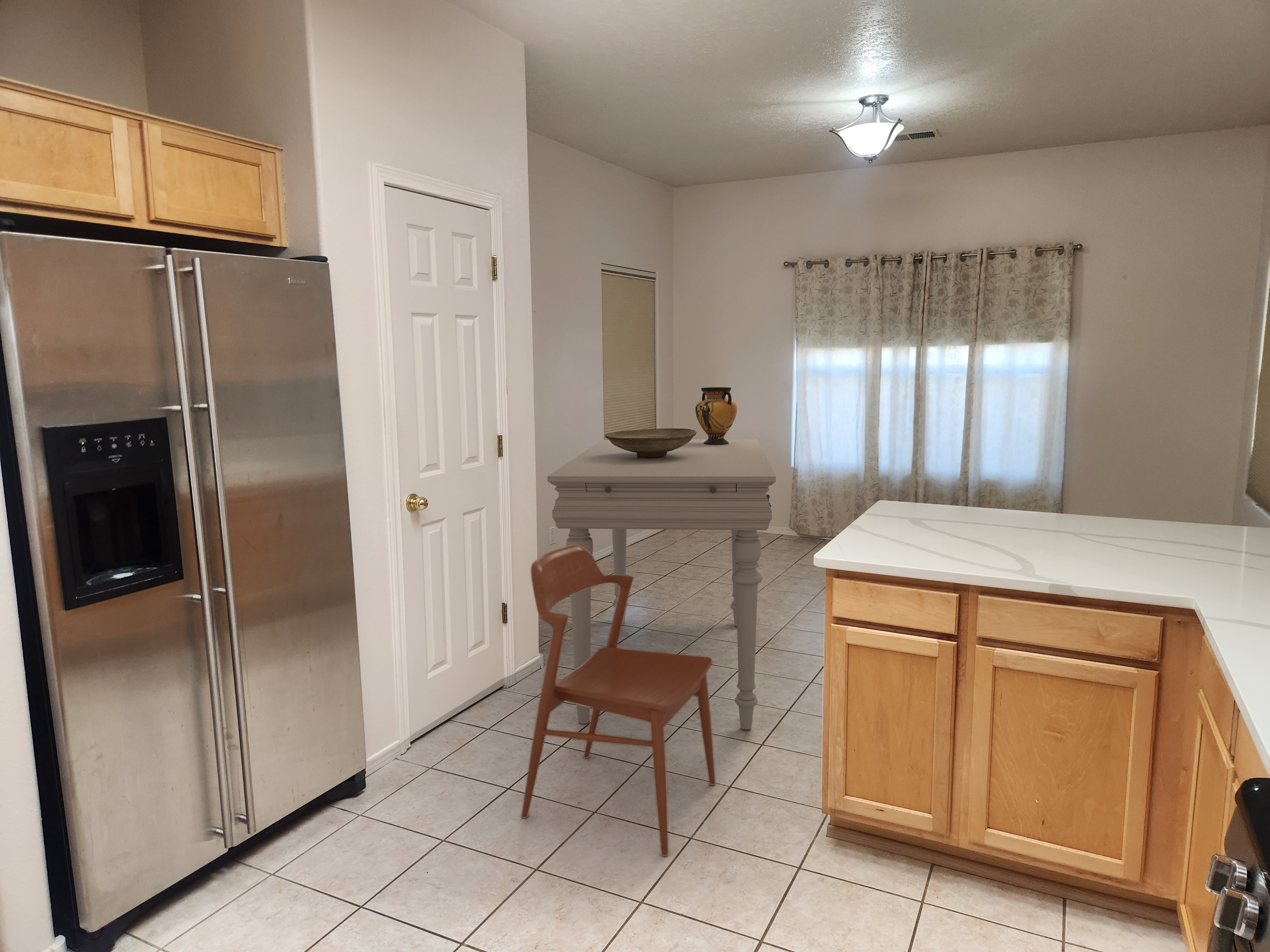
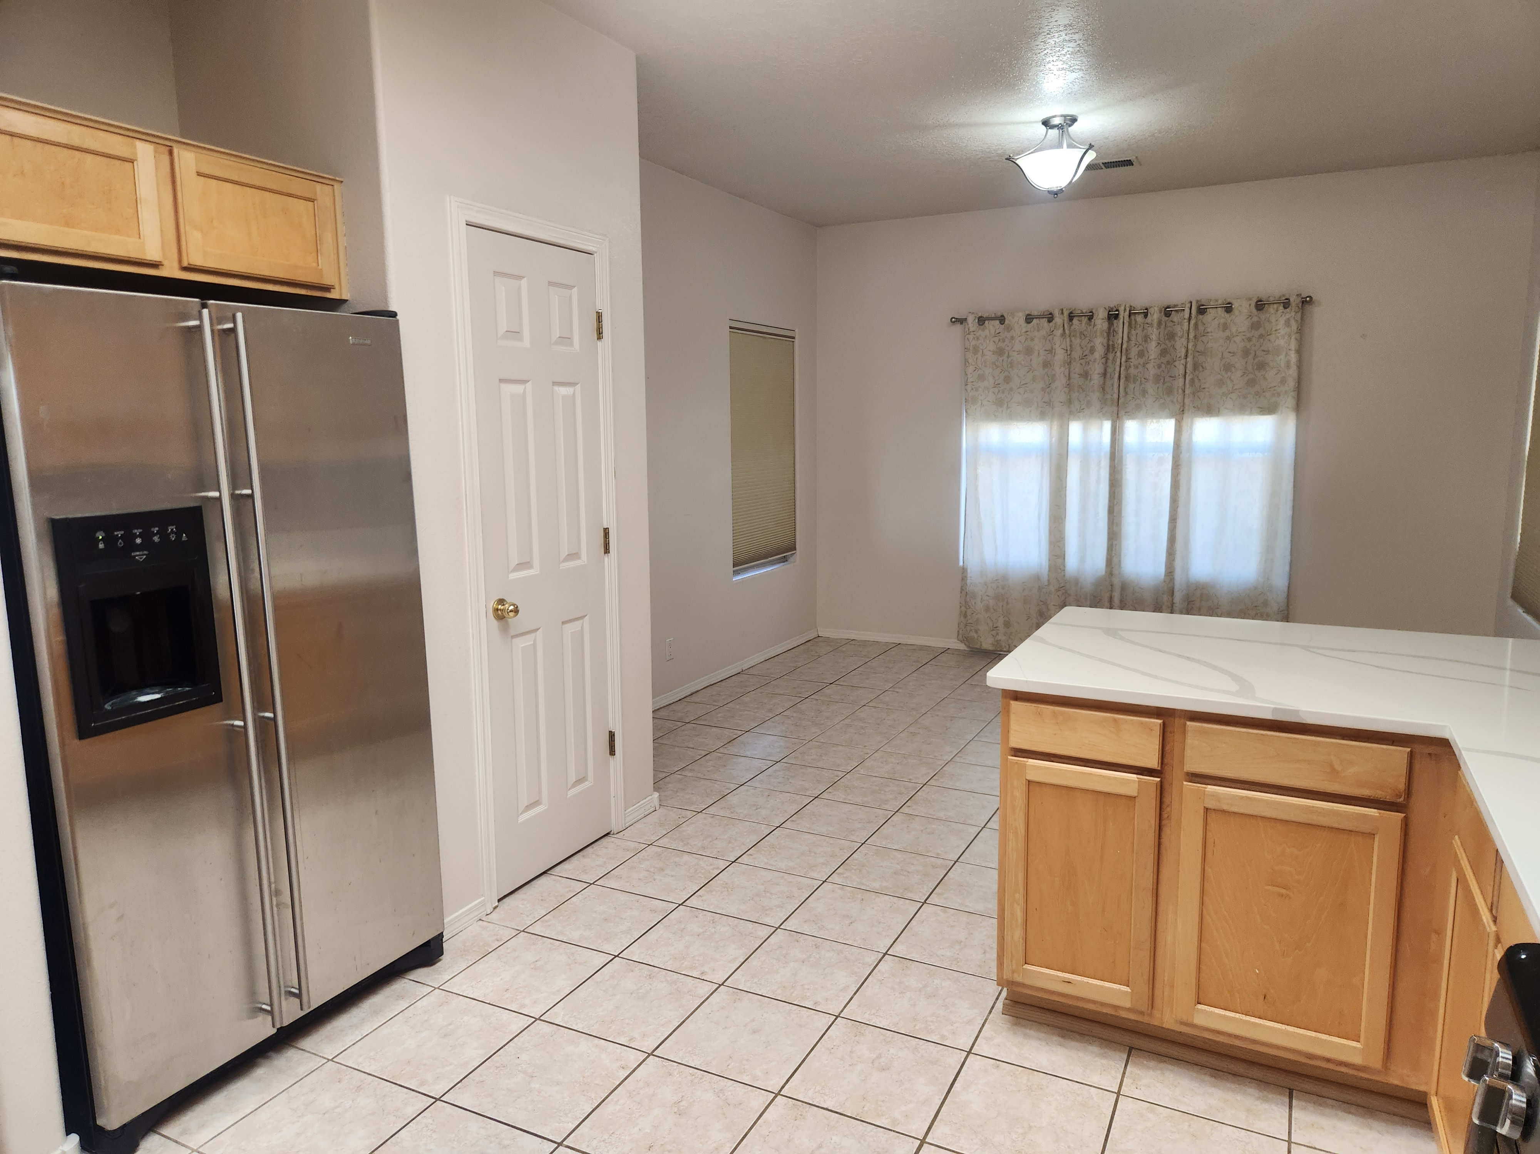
- chair (619, 682)
- vase (716, 415)
- decorative bowl (651, 443)
- dining table (675, 529)
